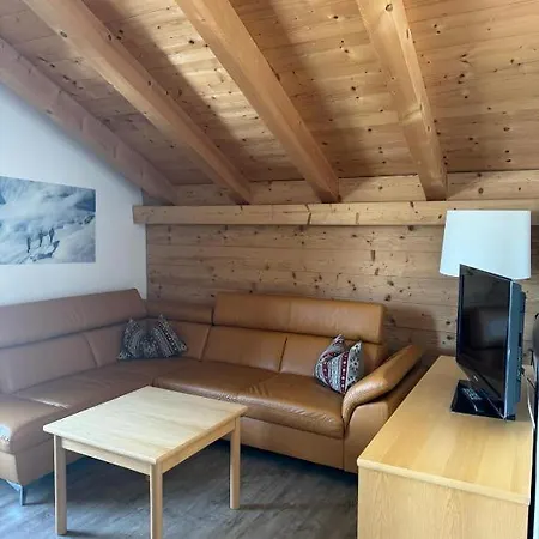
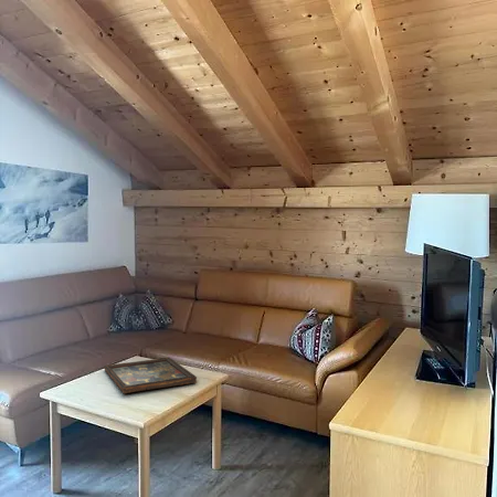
+ decorative tray (148, 372)
